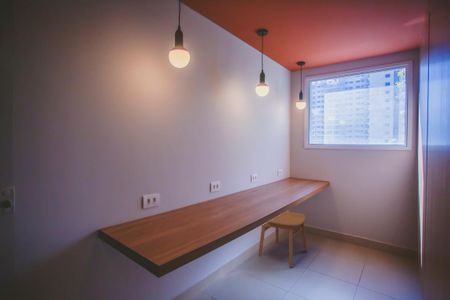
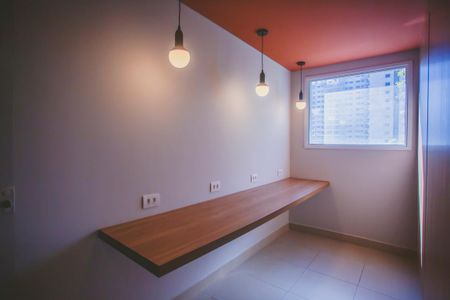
- dining chair (283, 222)
